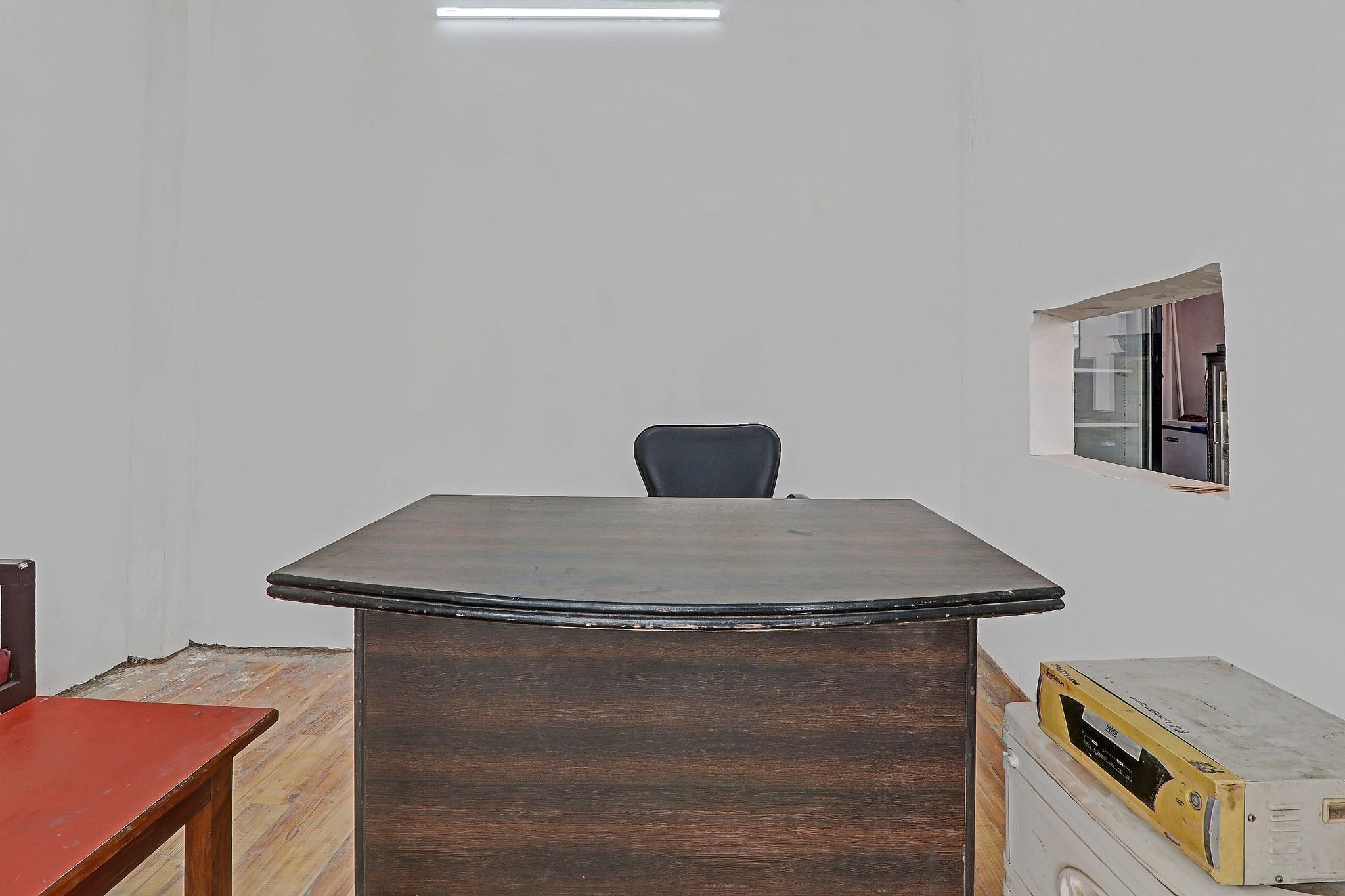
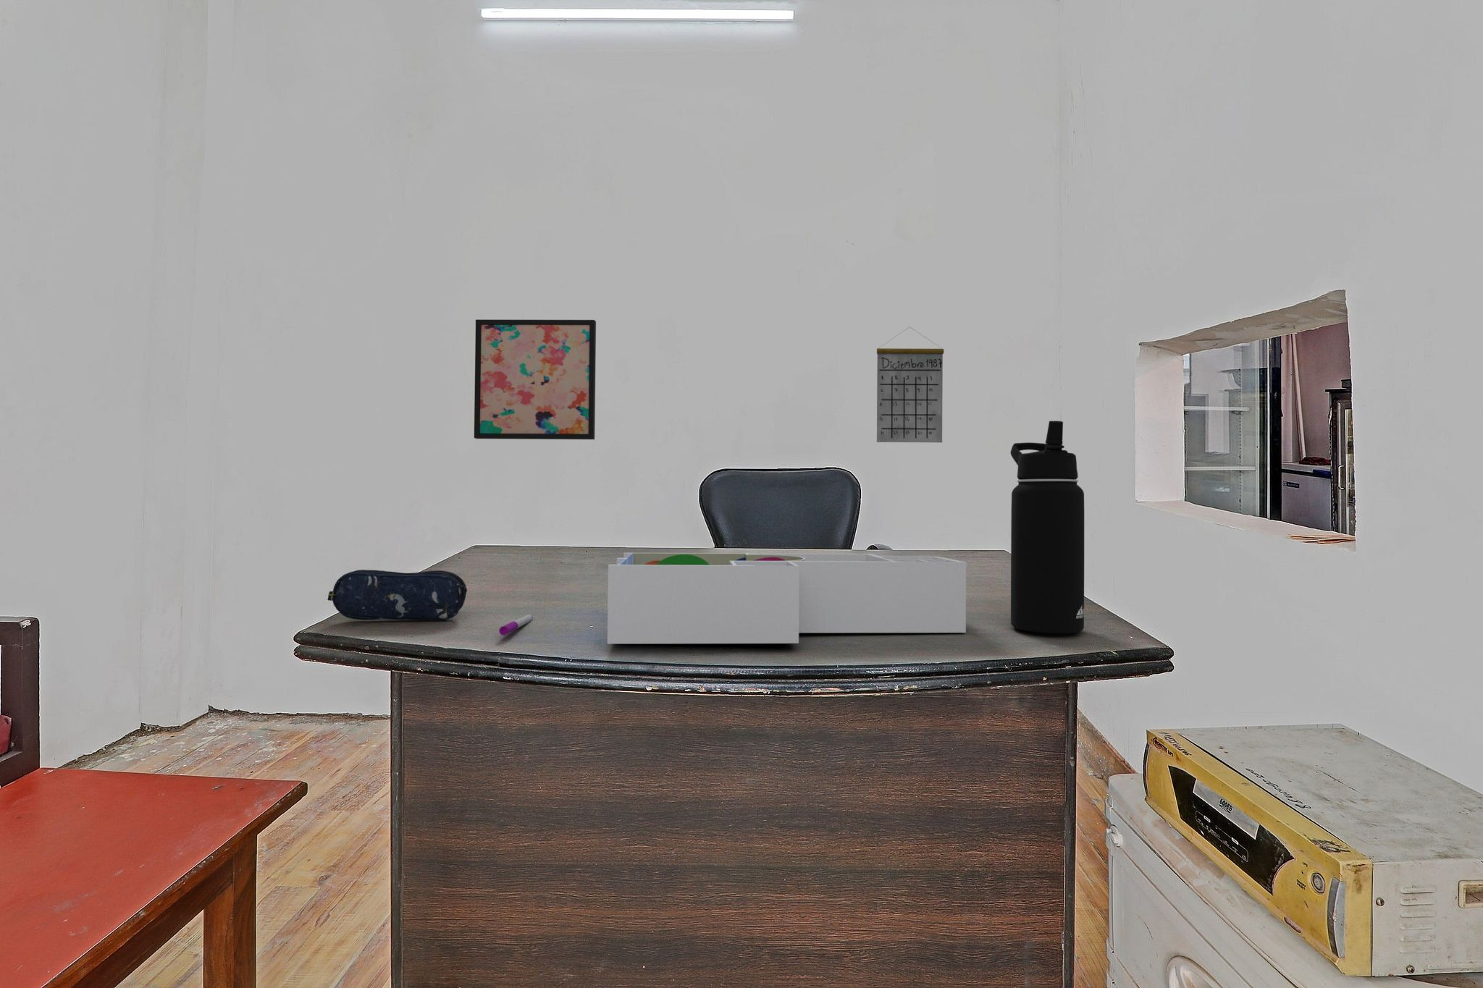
+ water bottle (1043, 525)
+ wall art (535, 379)
+ pencil case (400, 595)
+ calendar (910, 384)
+ pen (517, 623)
+ desk organizer (787, 593)
